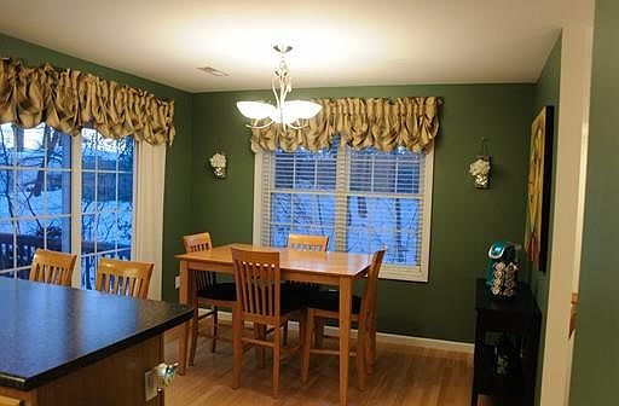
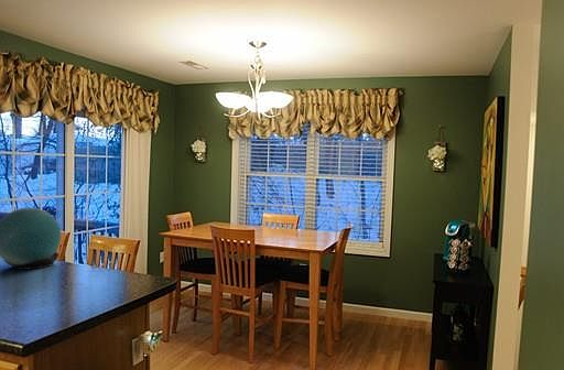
+ decorative orb (28, 236)
